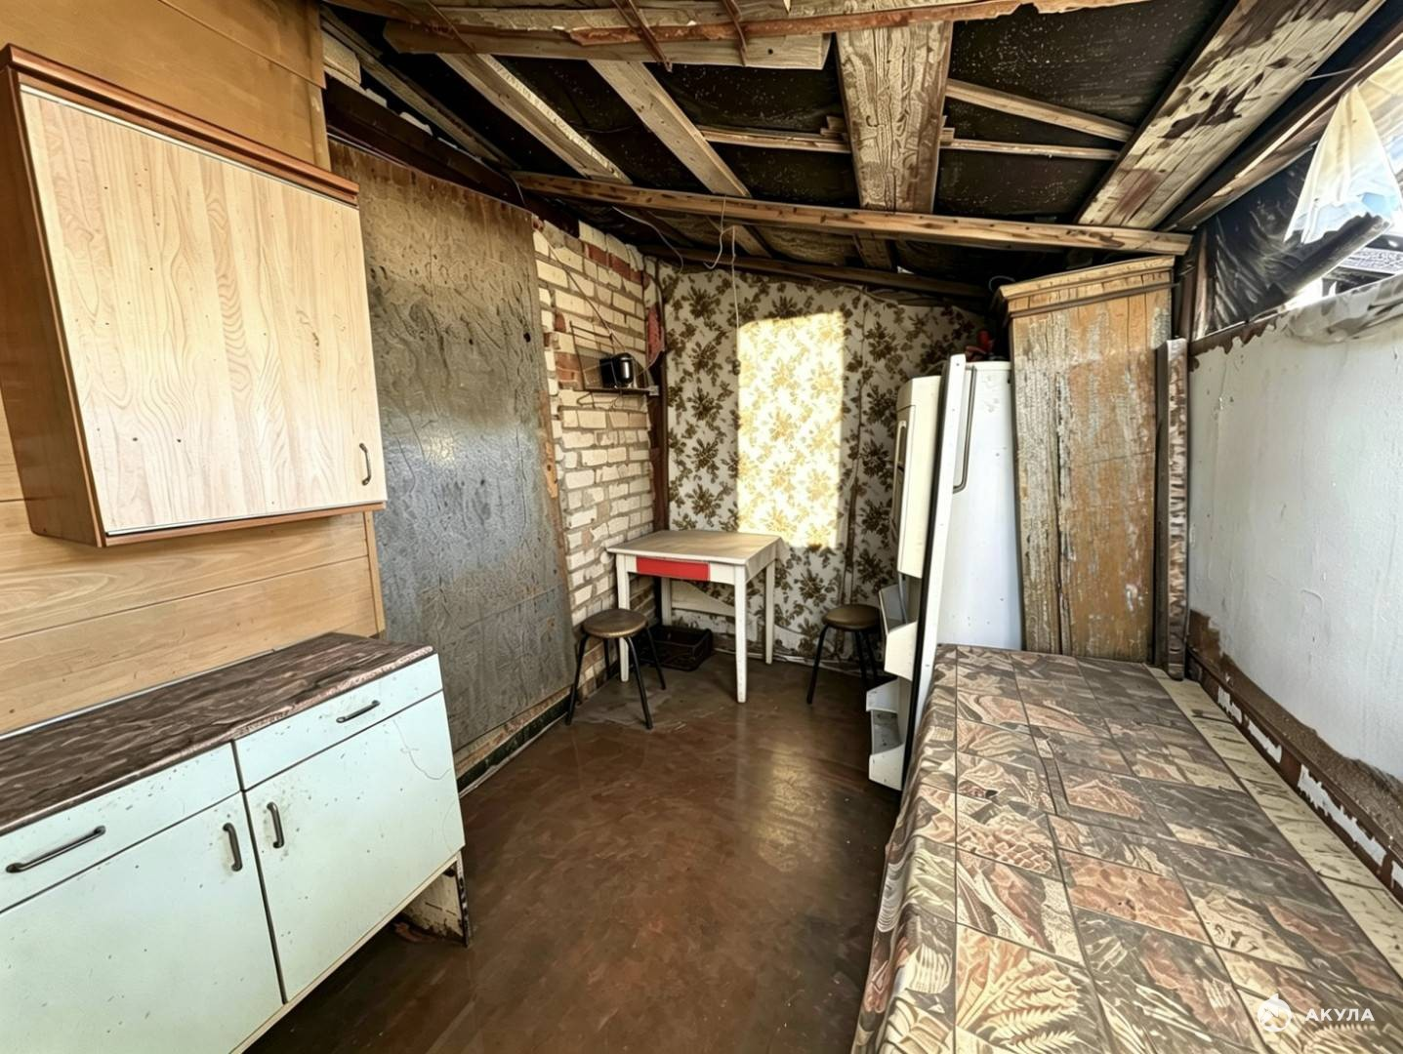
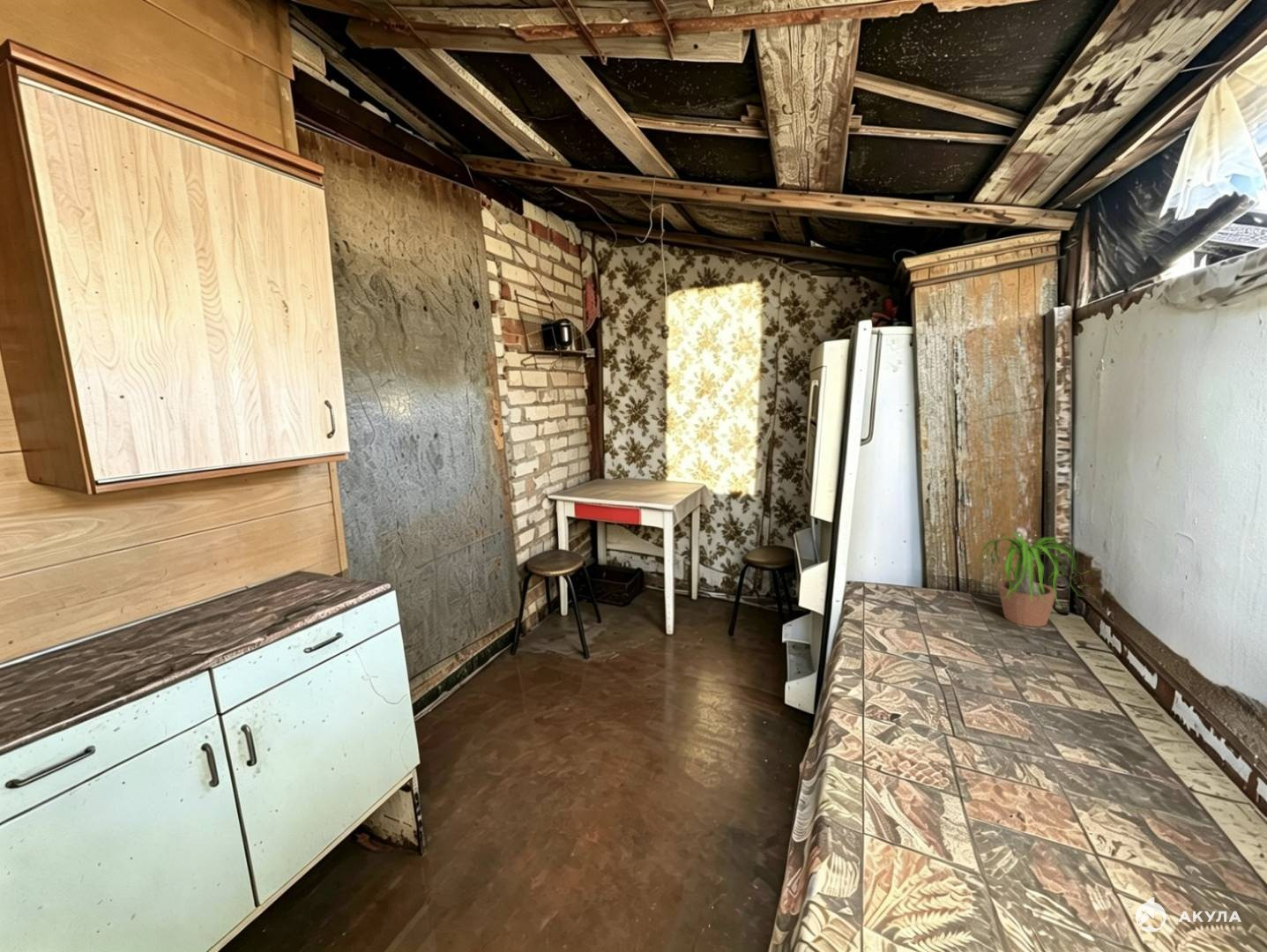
+ potted plant (1040, 581)
